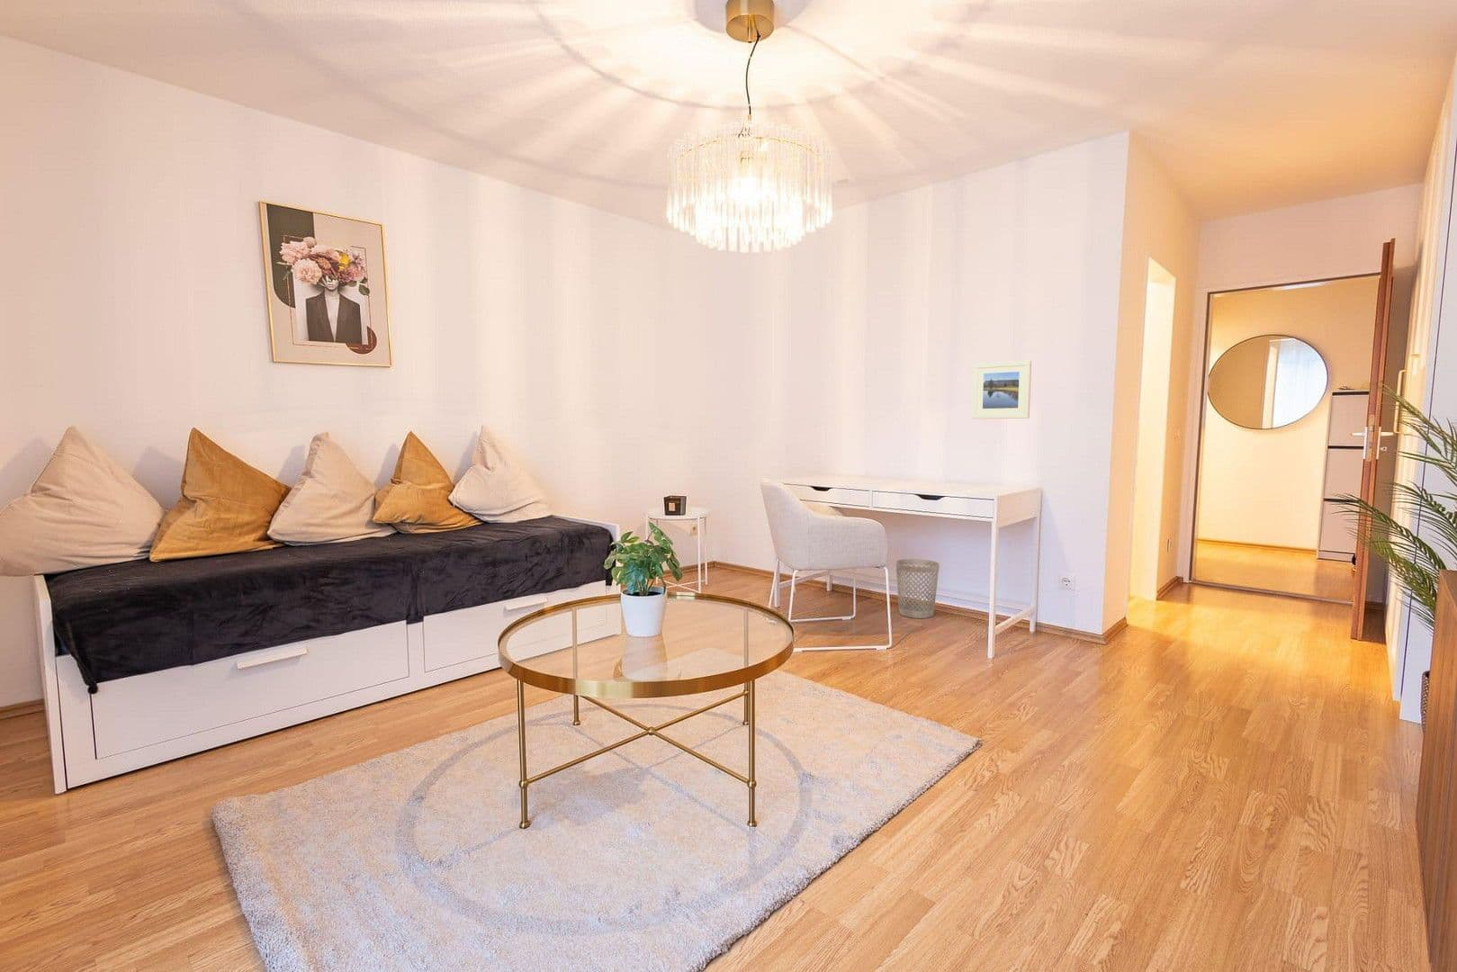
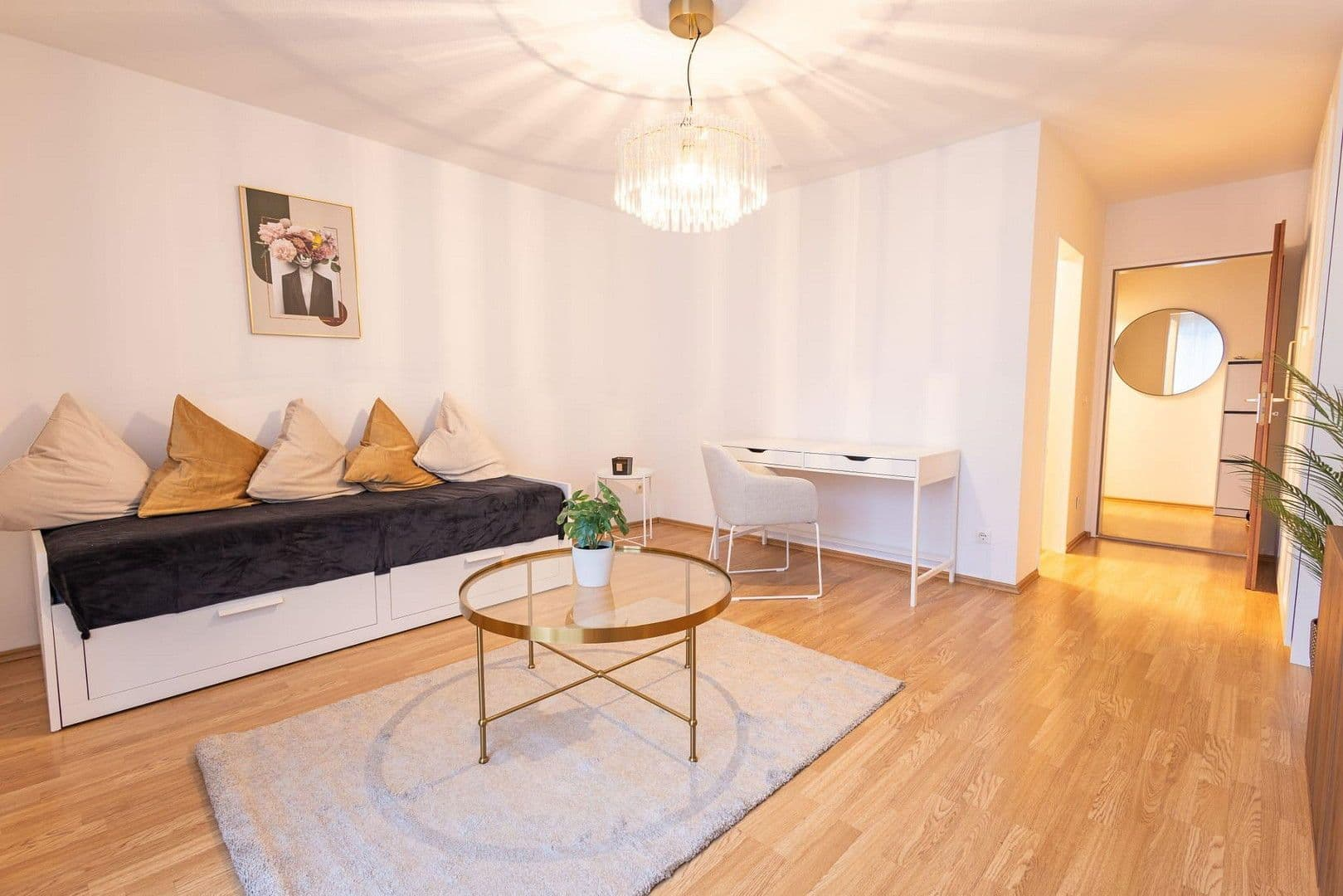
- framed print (1000, 389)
- wastebasket (916, 588)
